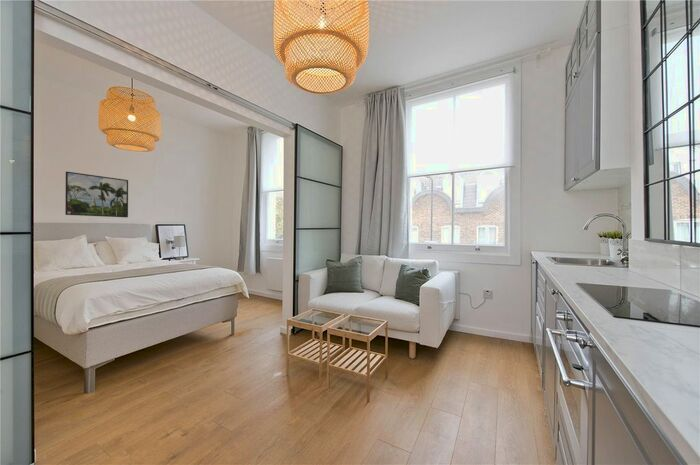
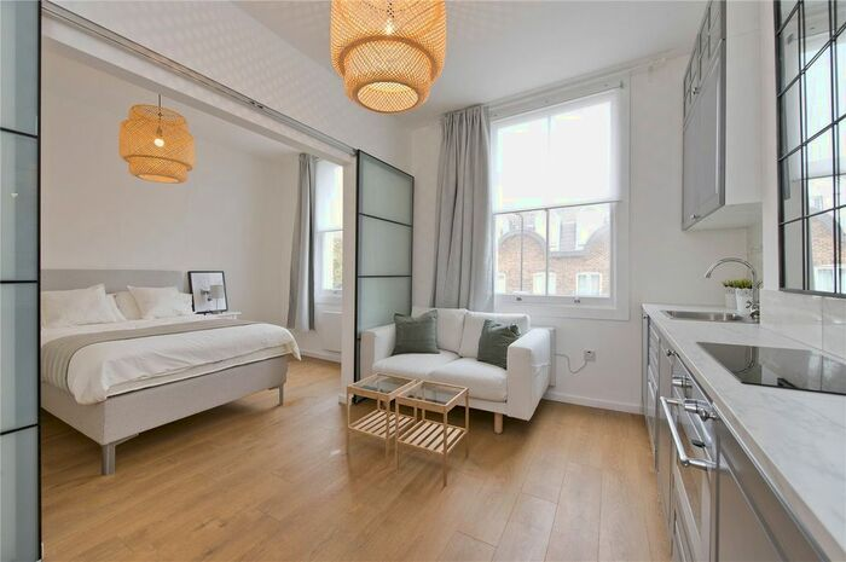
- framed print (99, 196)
